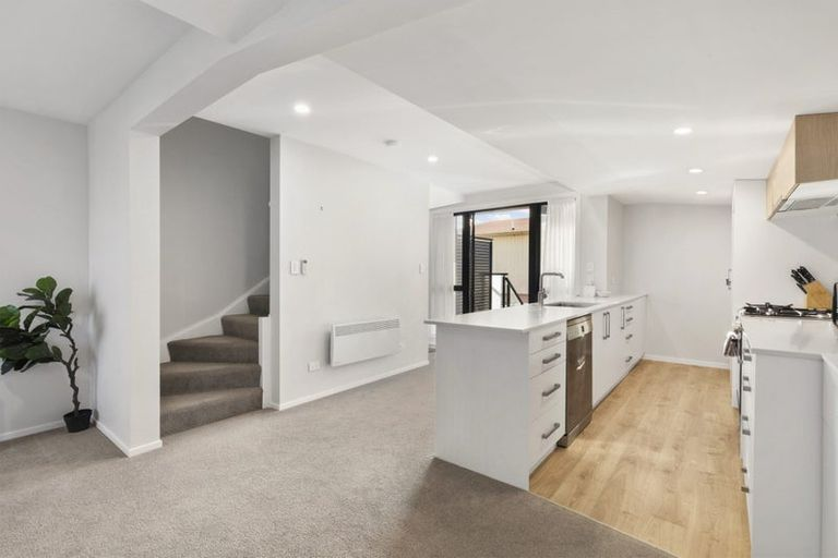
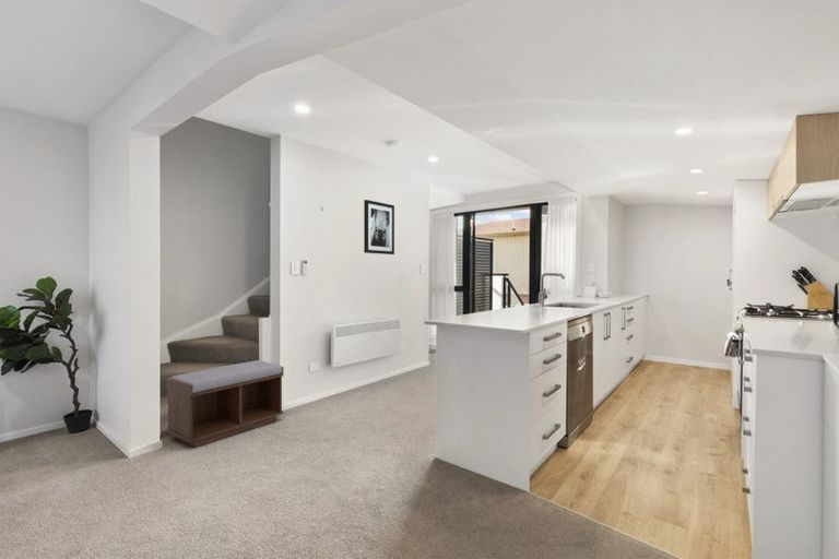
+ bench (228, 399)
+ wall art (379, 228)
